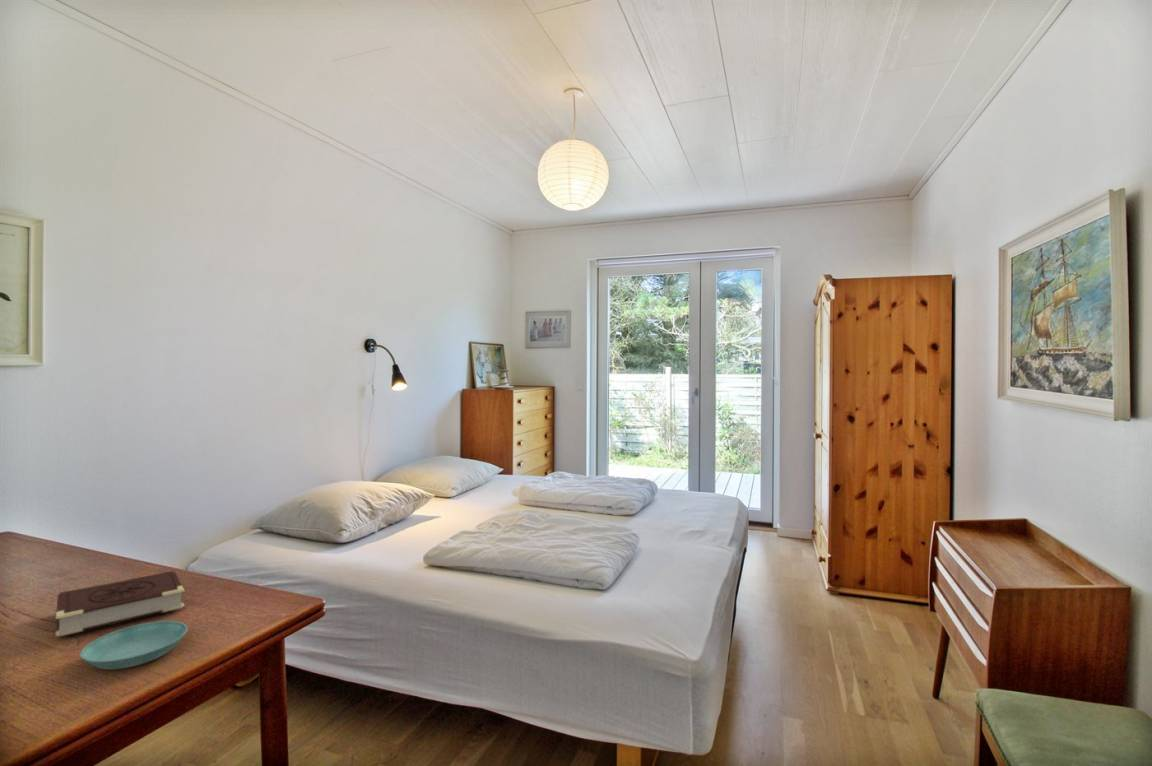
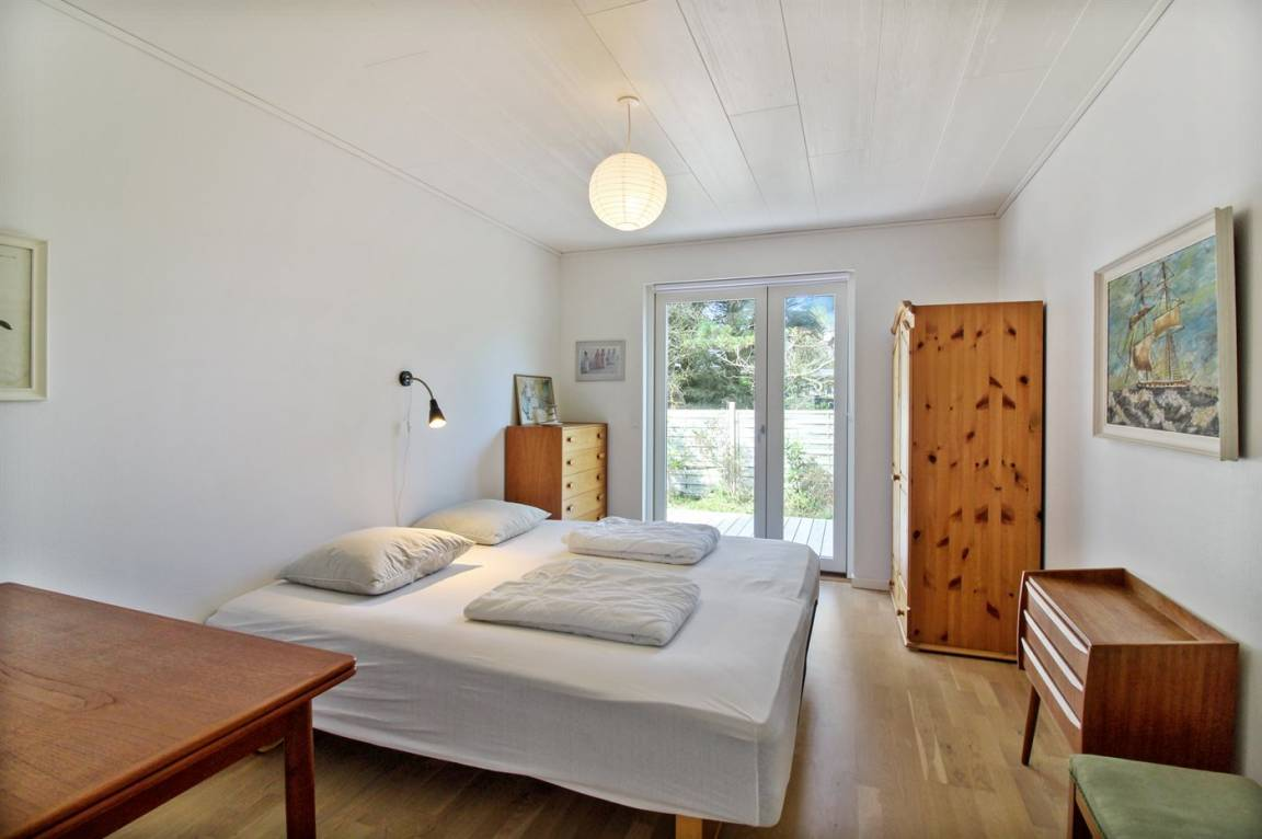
- saucer (136, 646)
- book (121, 599)
